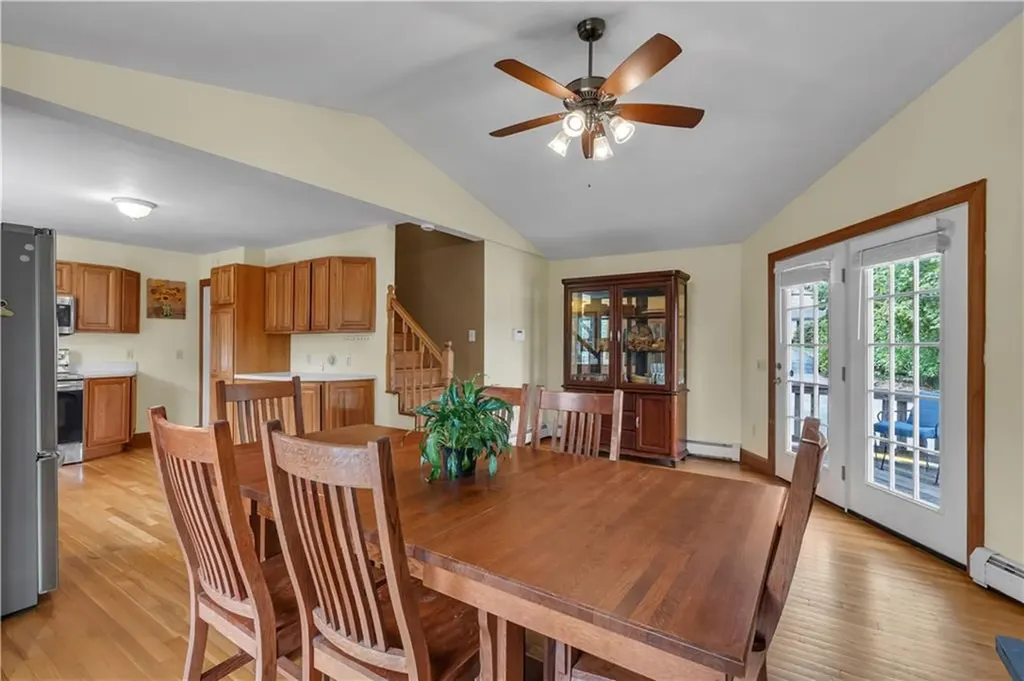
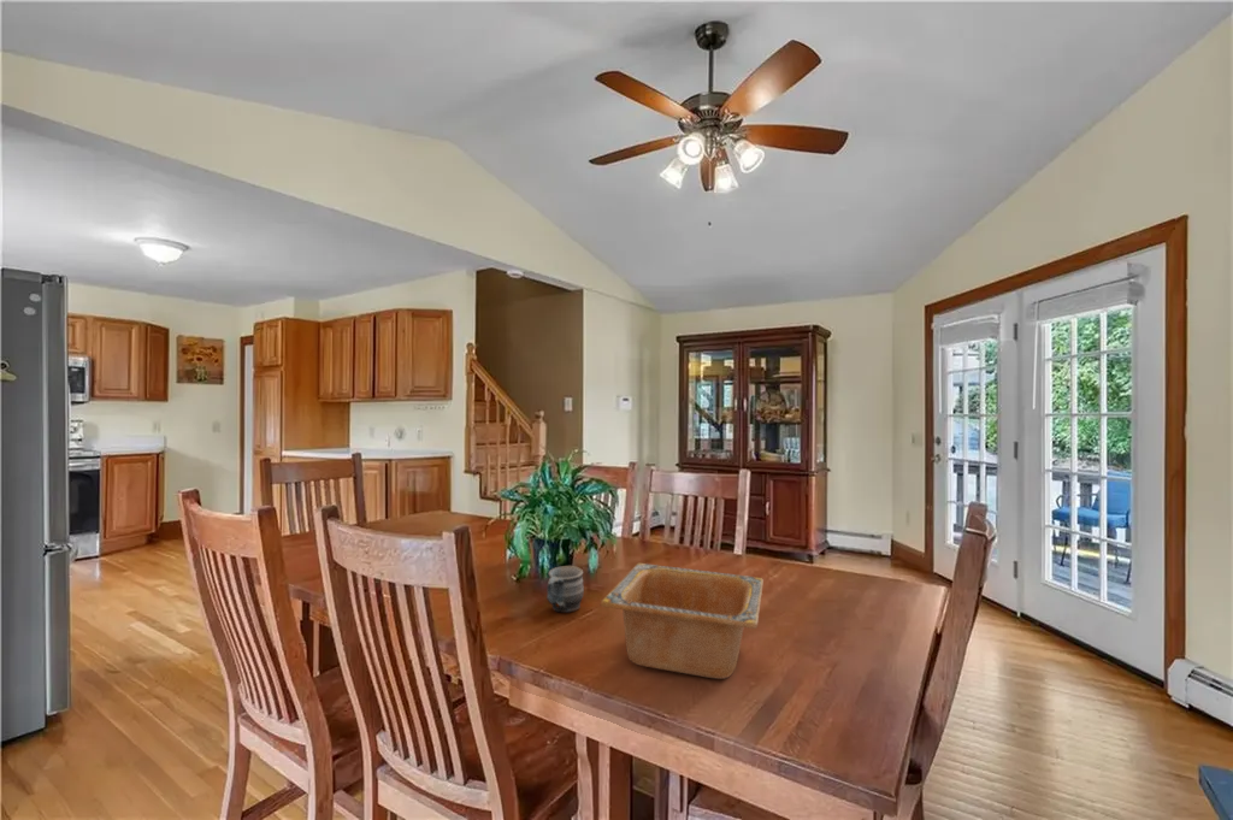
+ mug (564, 591)
+ serving bowl (688, 620)
